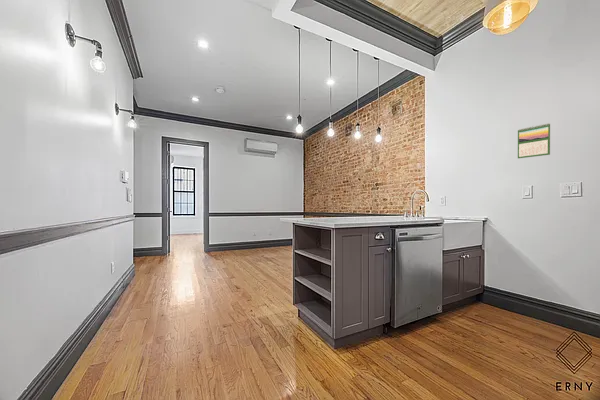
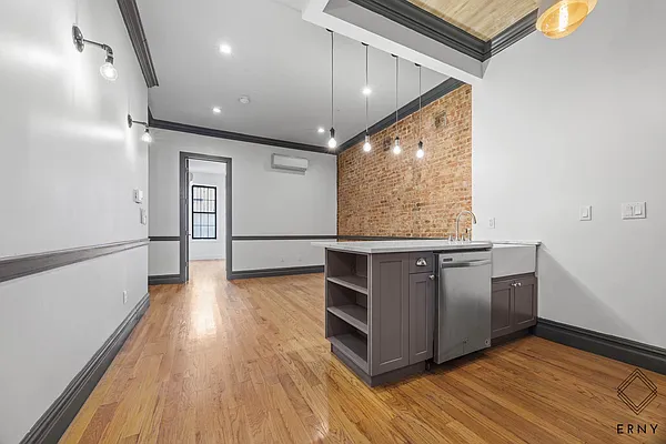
- calendar (533, 141)
